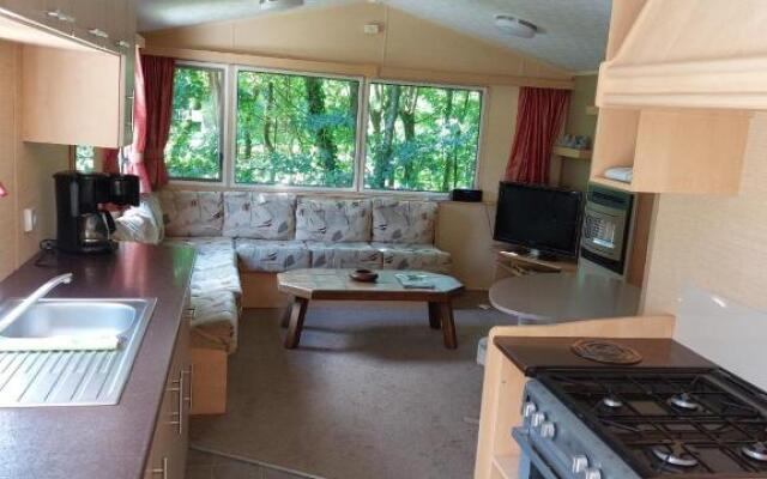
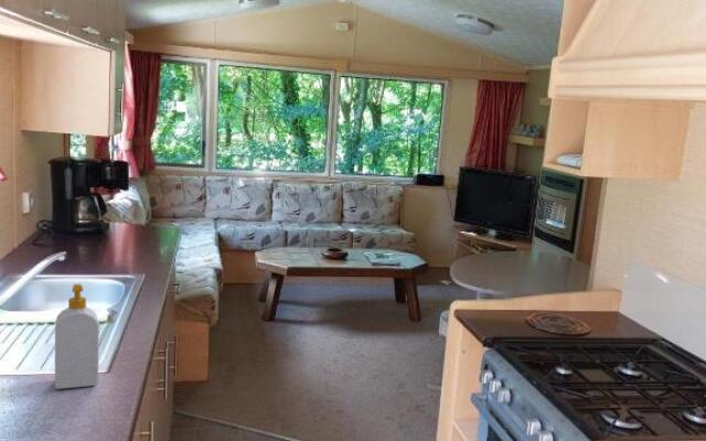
+ soap bottle (76, 334)
